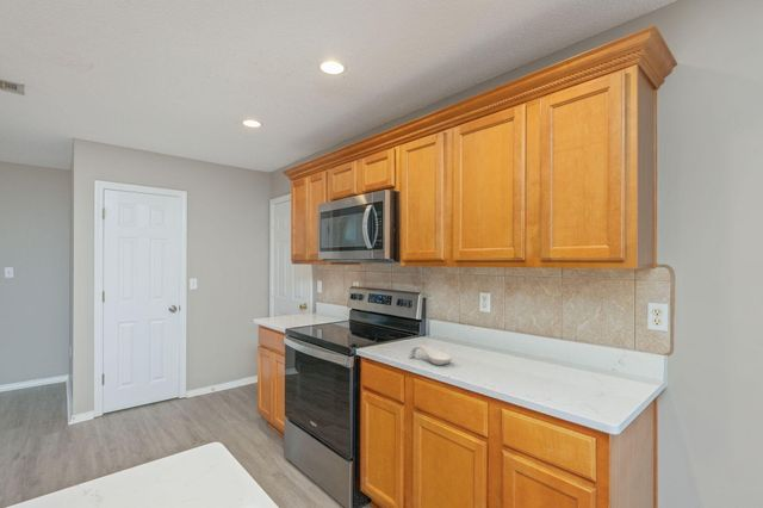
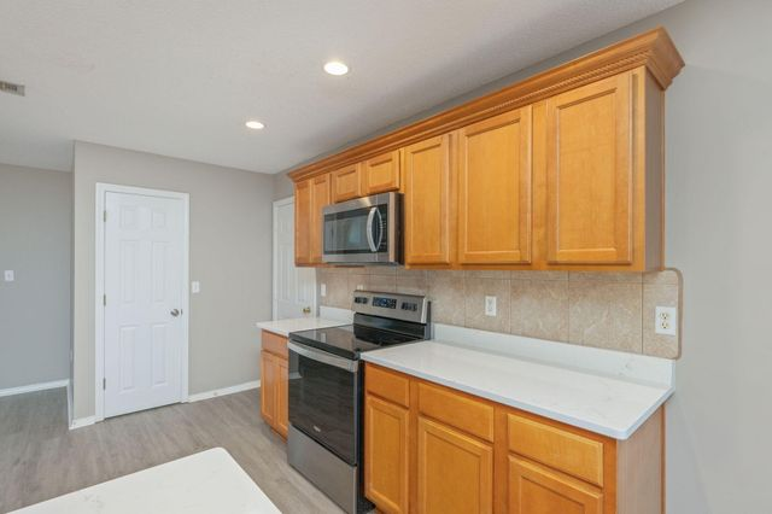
- spoon rest (429, 354)
